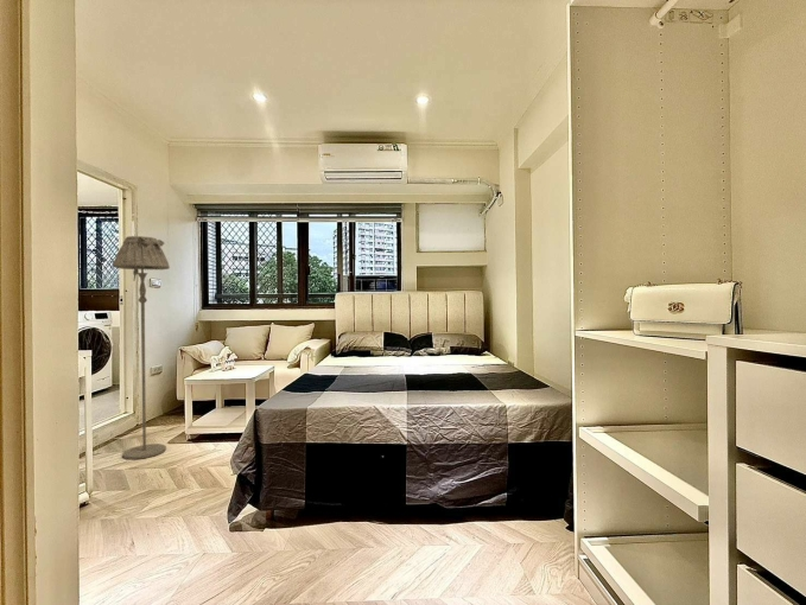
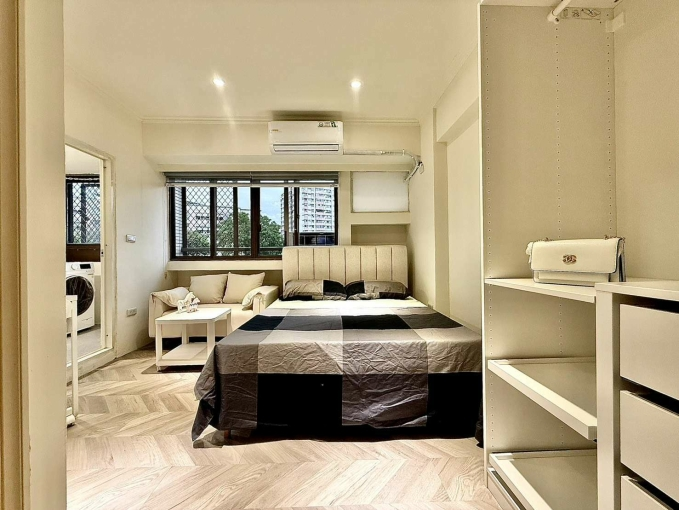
- floor lamp (142, 345)
